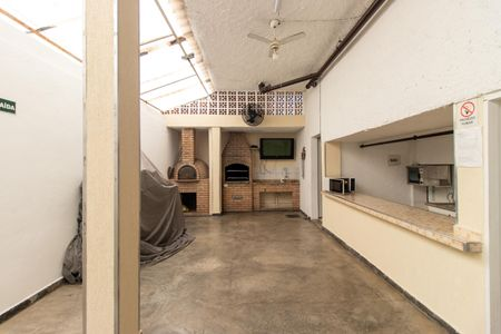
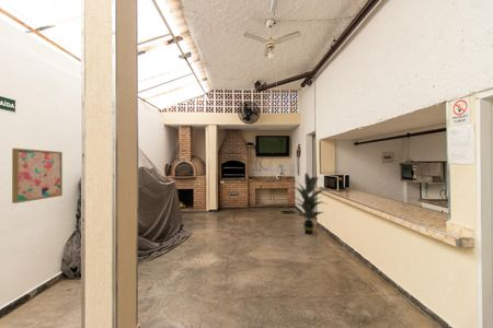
+ indoor plant (309, 202)
+ wall art (39, 174)
